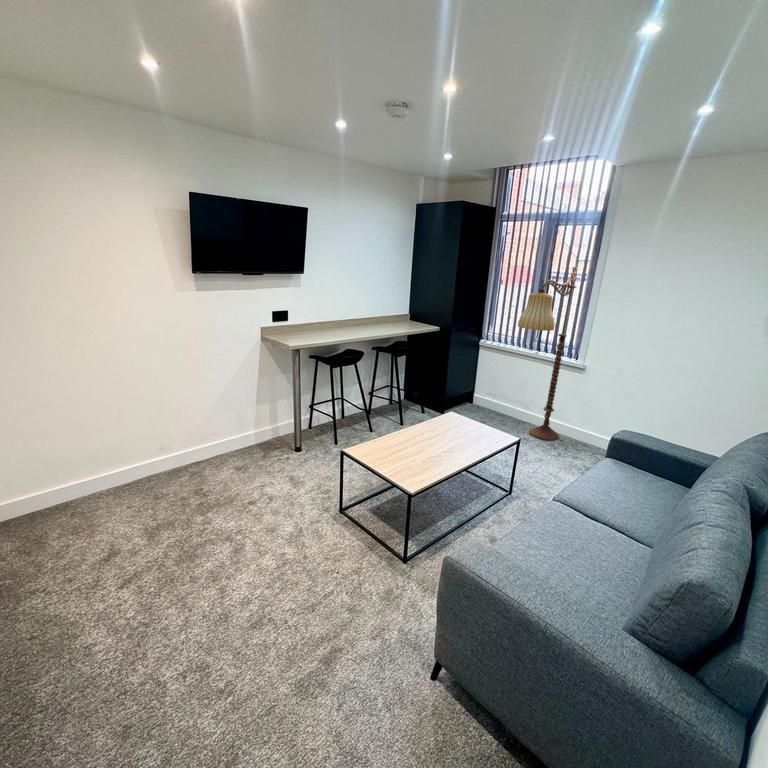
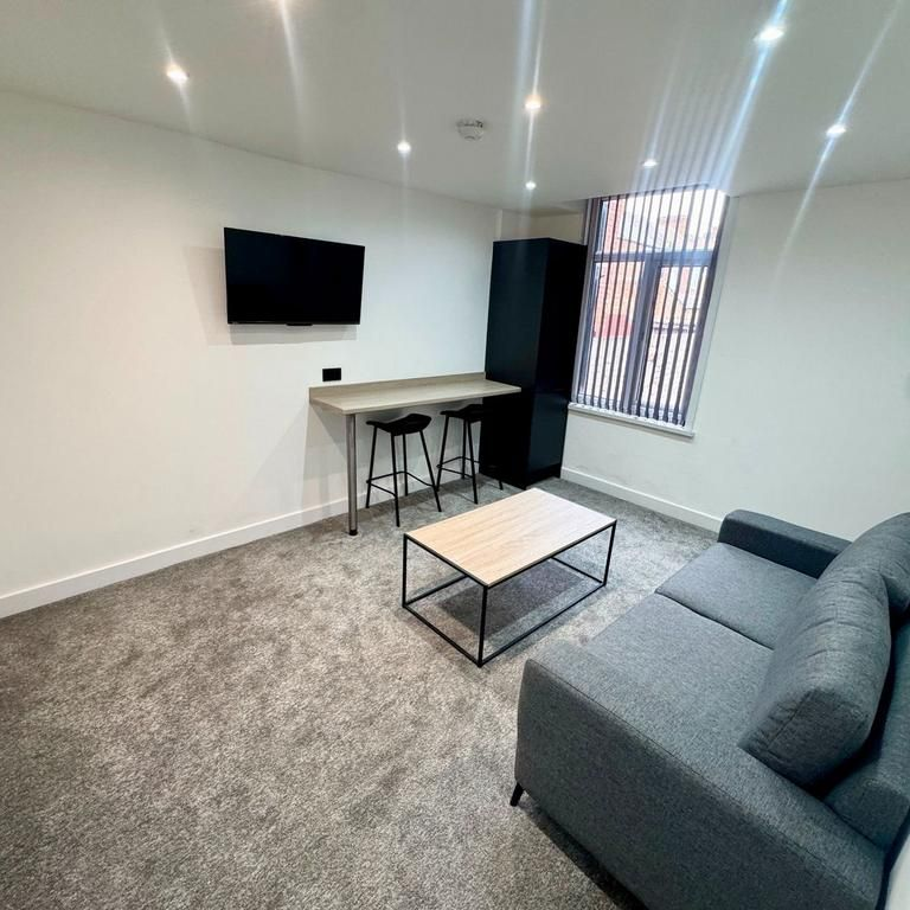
- floor lamp (554, 362)
